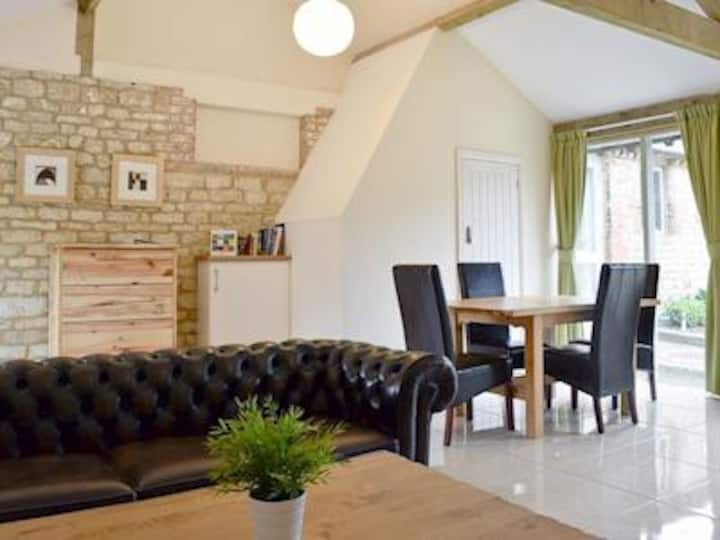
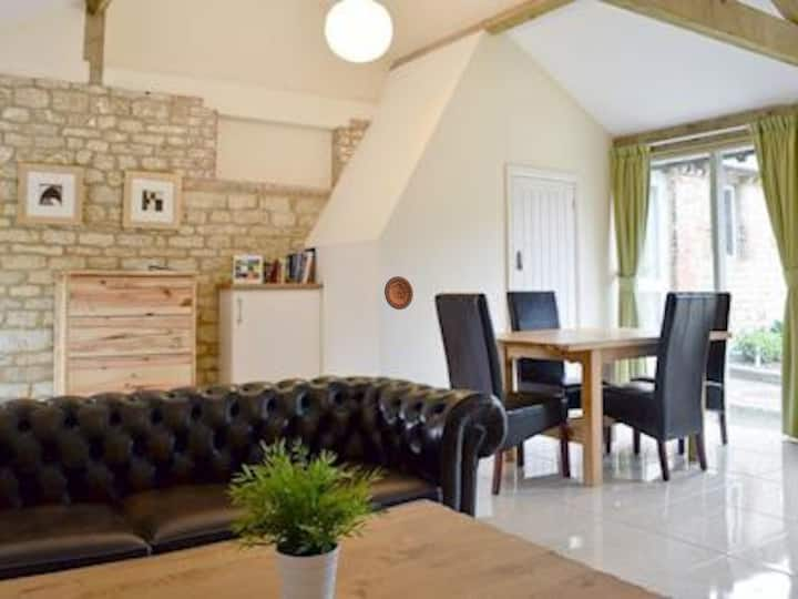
+ decorative plate (398, 293)
